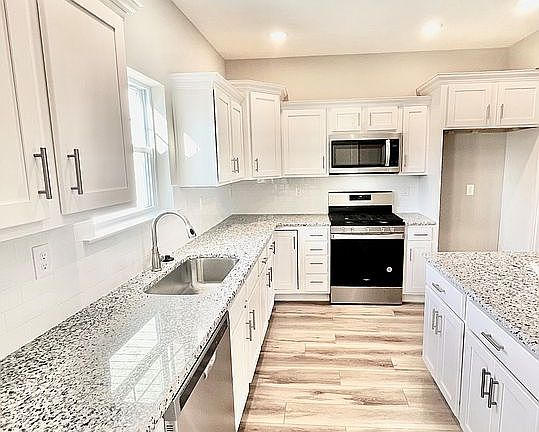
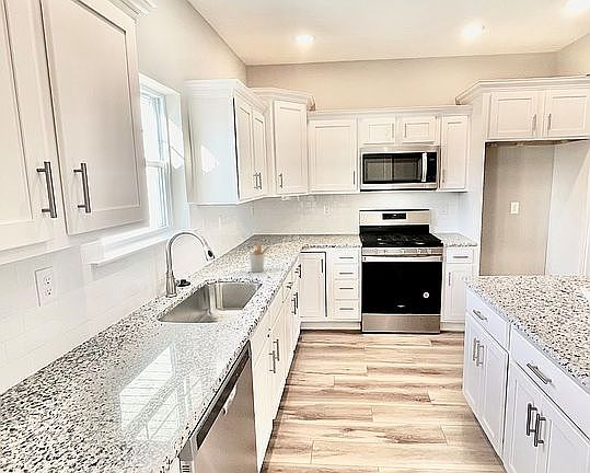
+ utensil holder (261, 257)
